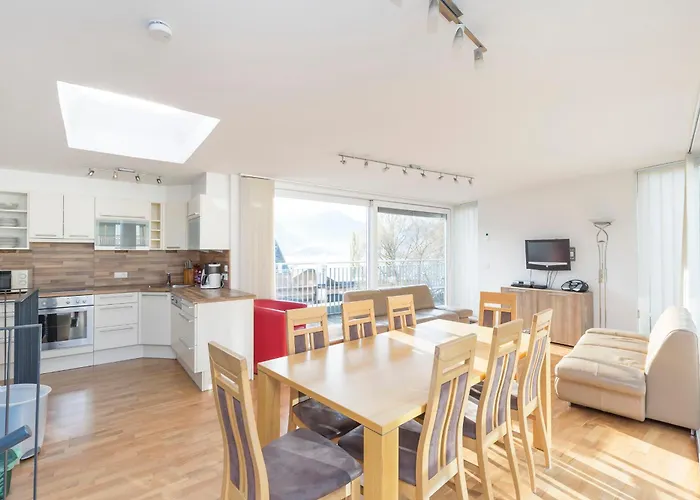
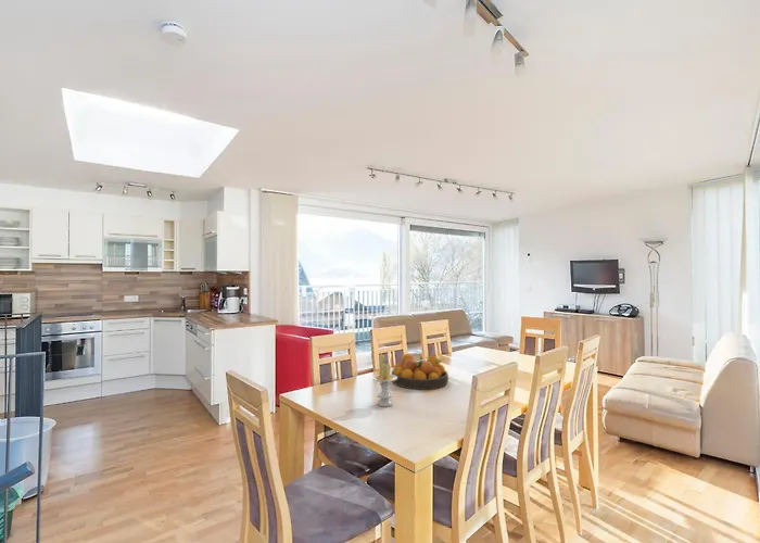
+ fruit bowl (419, 368)
+ candle (384, 379)
